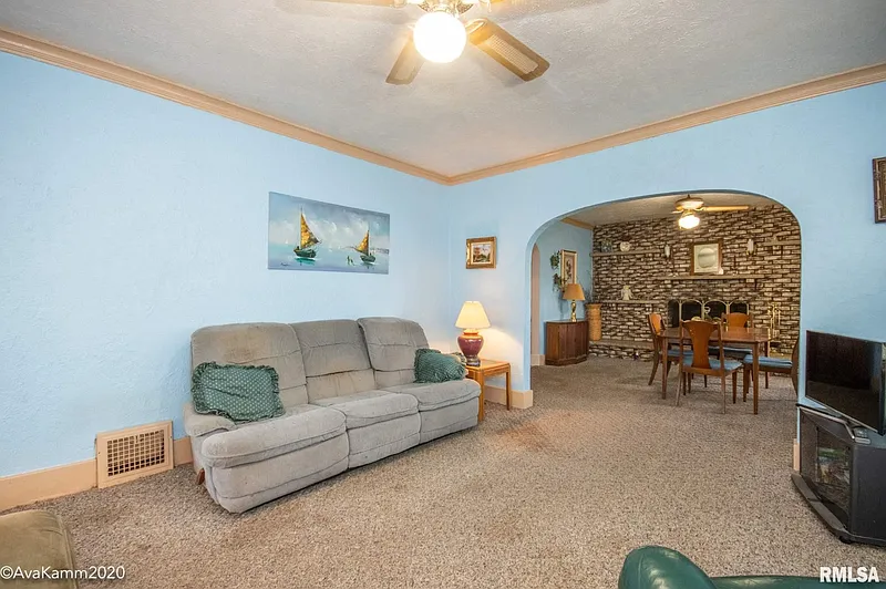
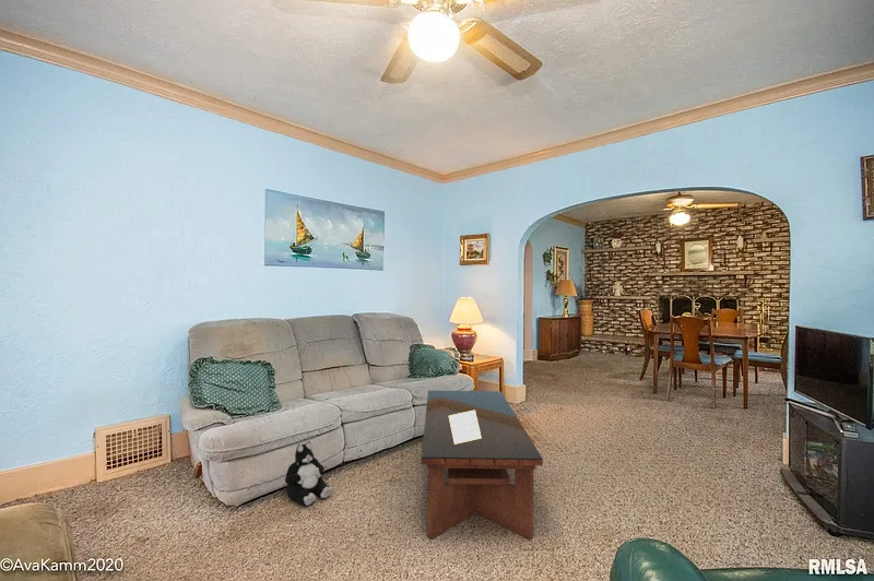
+ plush toy (306, 470)
+ coffee table (470, 448)
